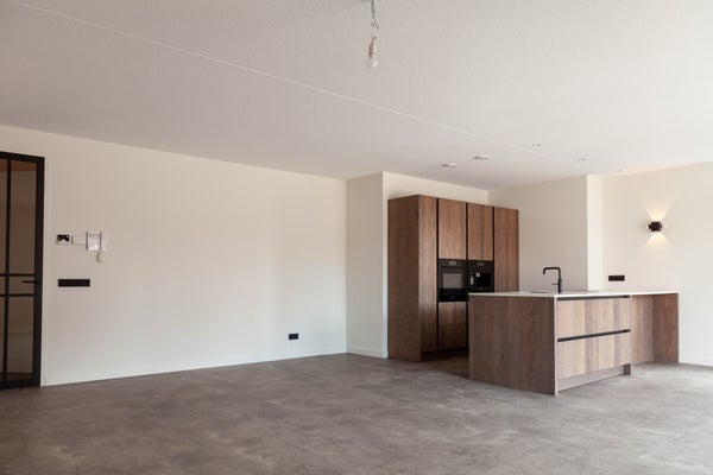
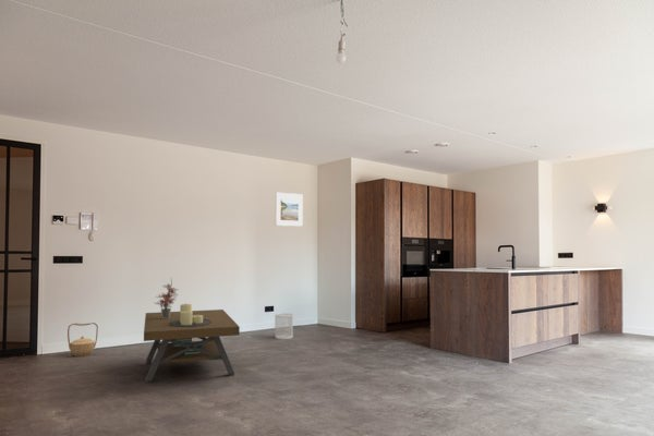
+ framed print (289, 209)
+ potted plant (167, 296)
+ wastebasket (283, 326)
+ basket (82, 338)
+ coffee table (187, 335)
